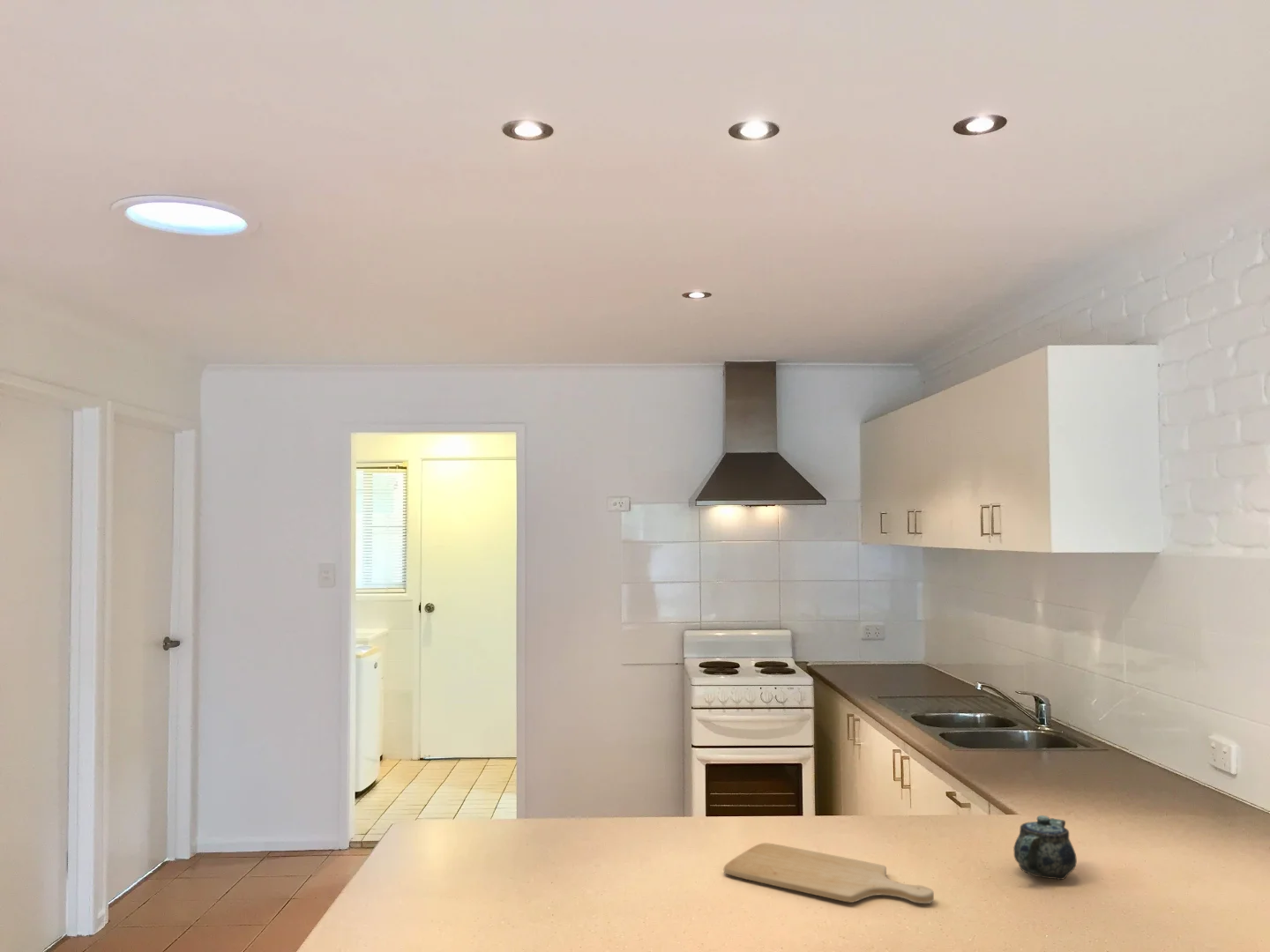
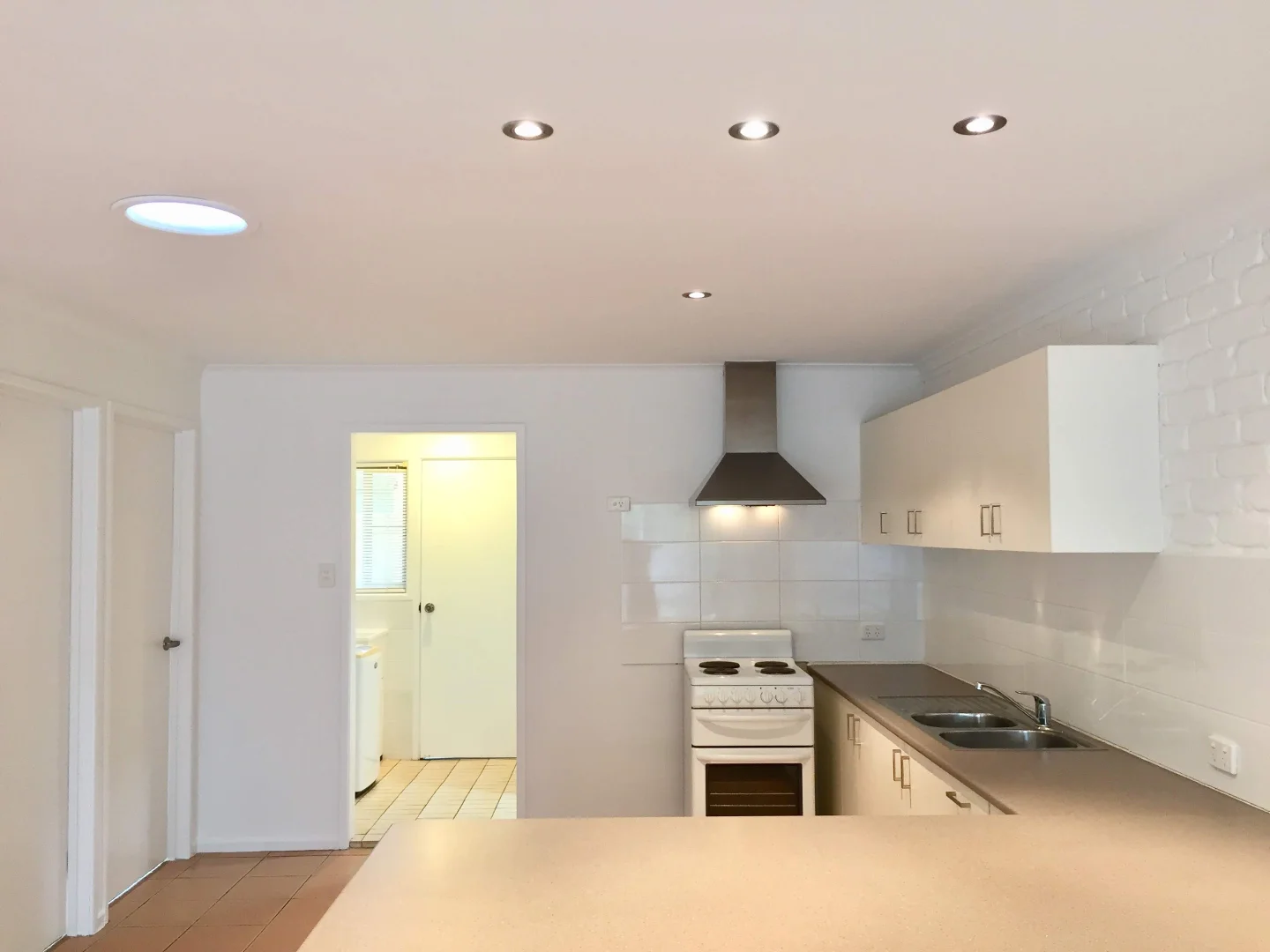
- chinaware (1042, 845)
- chopping board (832, 875)
